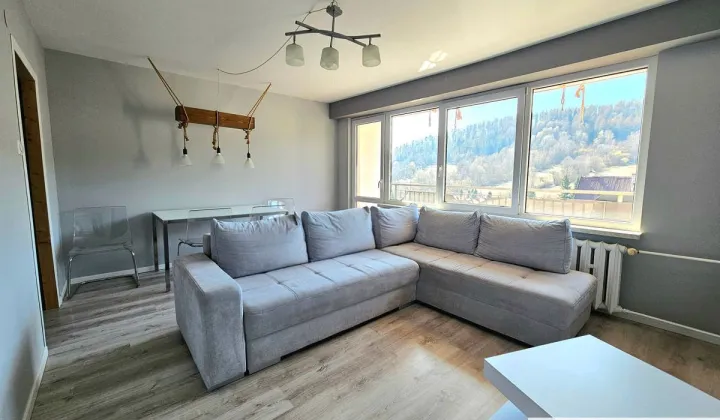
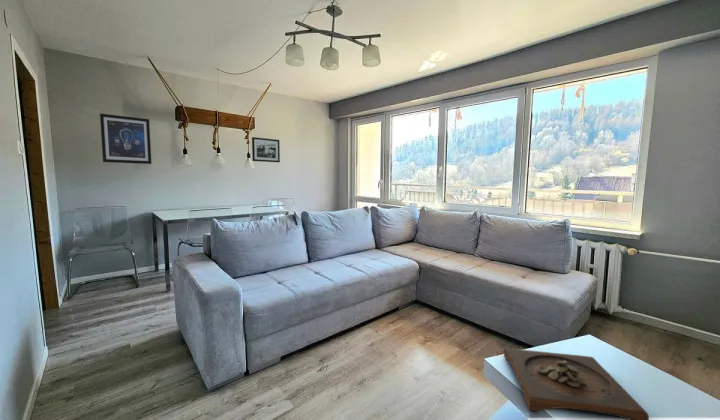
+ wall art (126, 139)
+ wooden tray (565, 374)
+ picture frame (266, 150)
